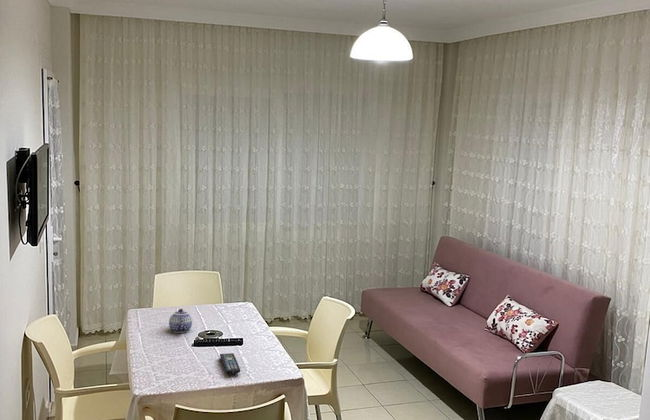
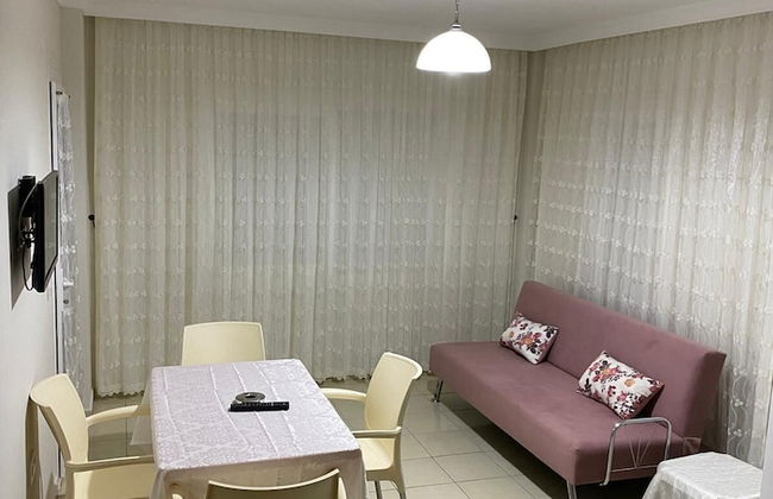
- teapot (180, 319)
- remote control (229, 362)
